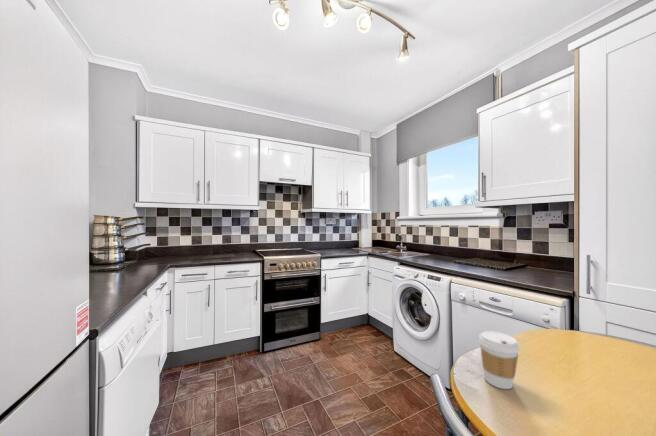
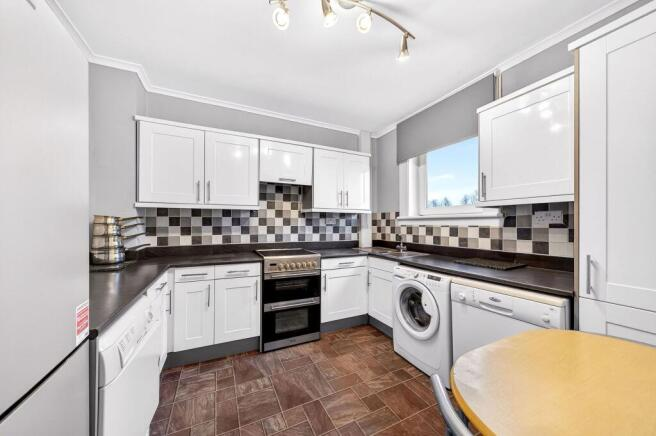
- coffee cup (498, 358)
